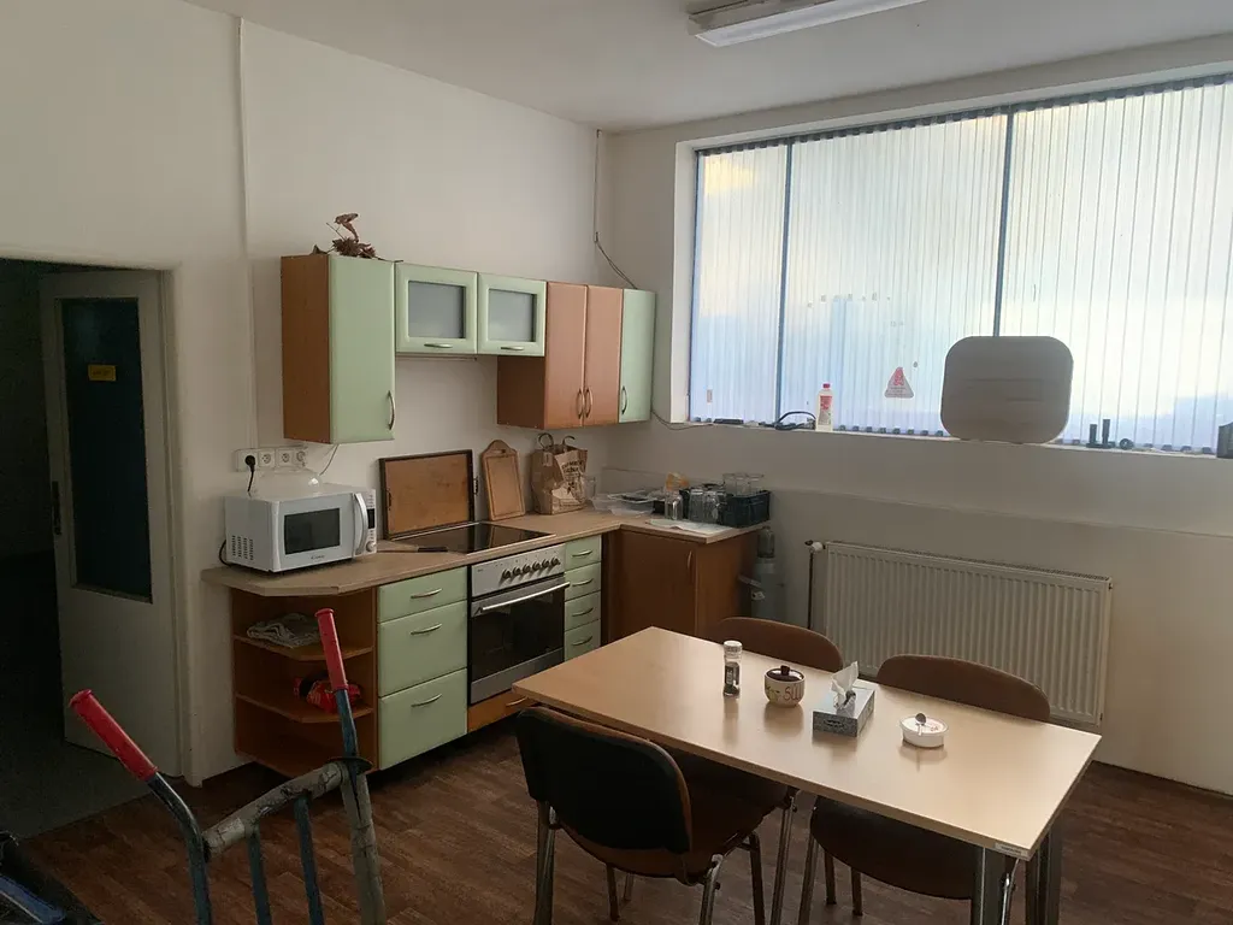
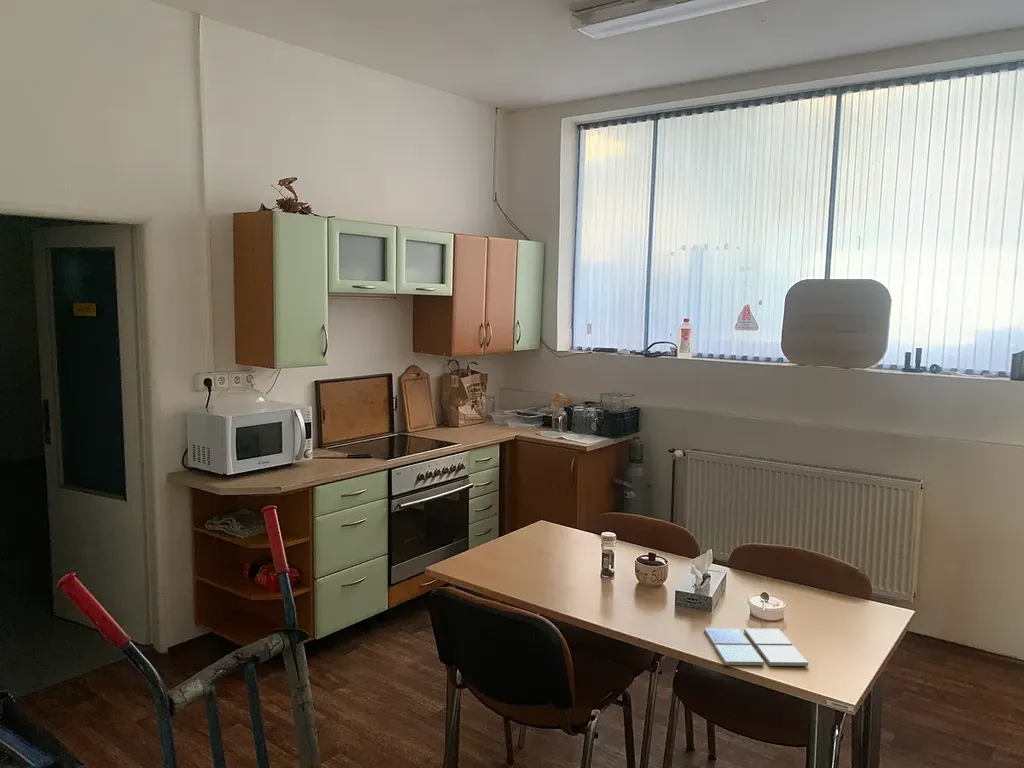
+ drink coaster (754, 644)
